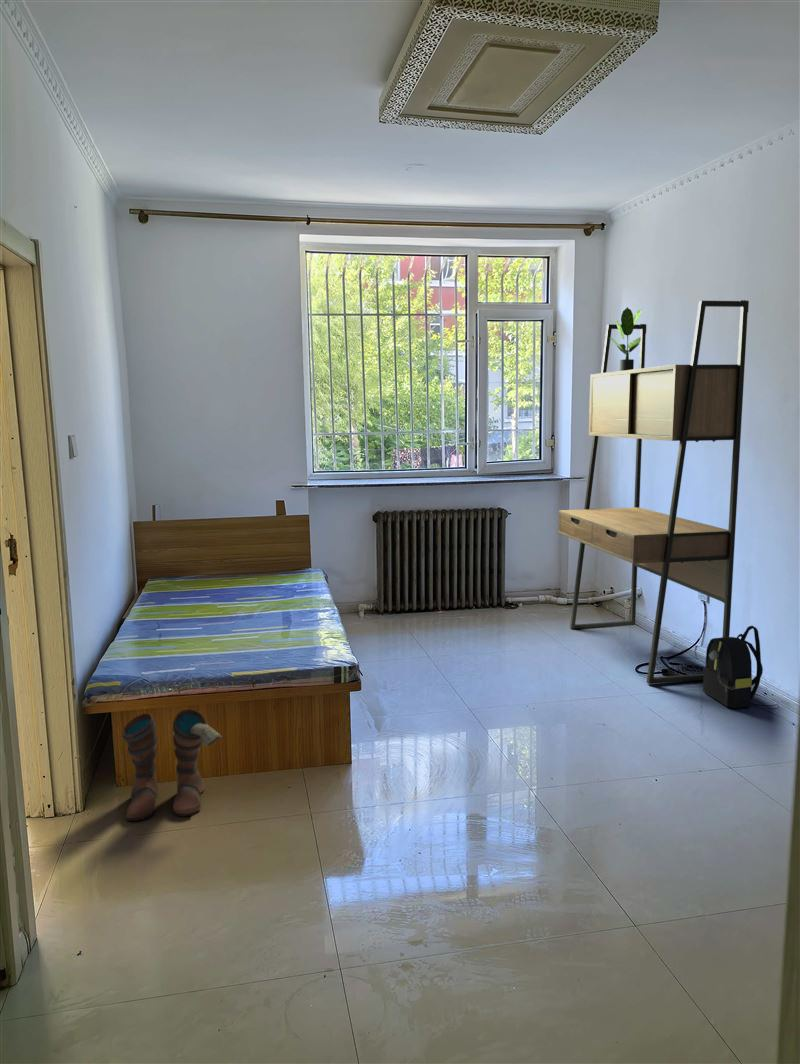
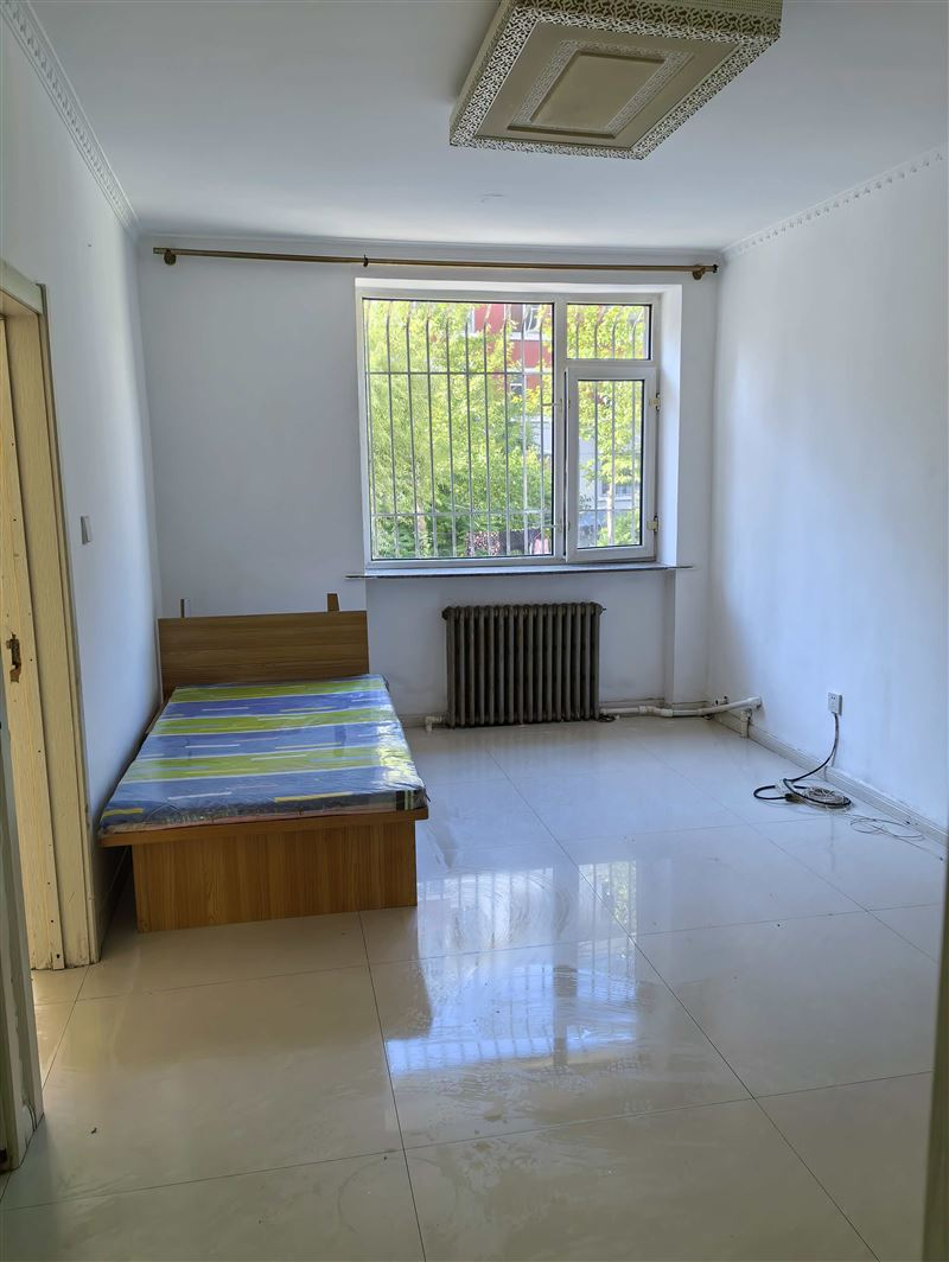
- backpack (740, 662)
- boots (176, 757)
- desk (638, 488)
- potted plant (627, 340)
